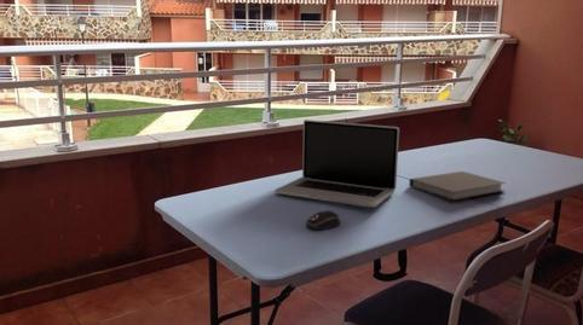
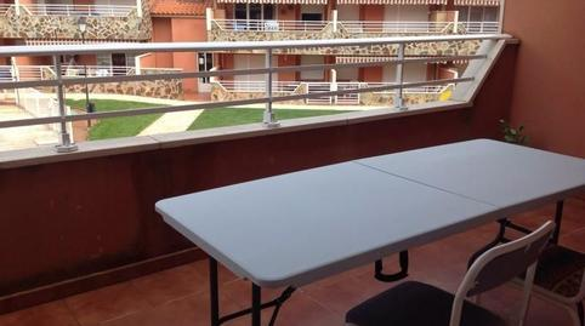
- laptop (336, 161)
- notebook (456, 184)
- computer mouse (323, 217)
